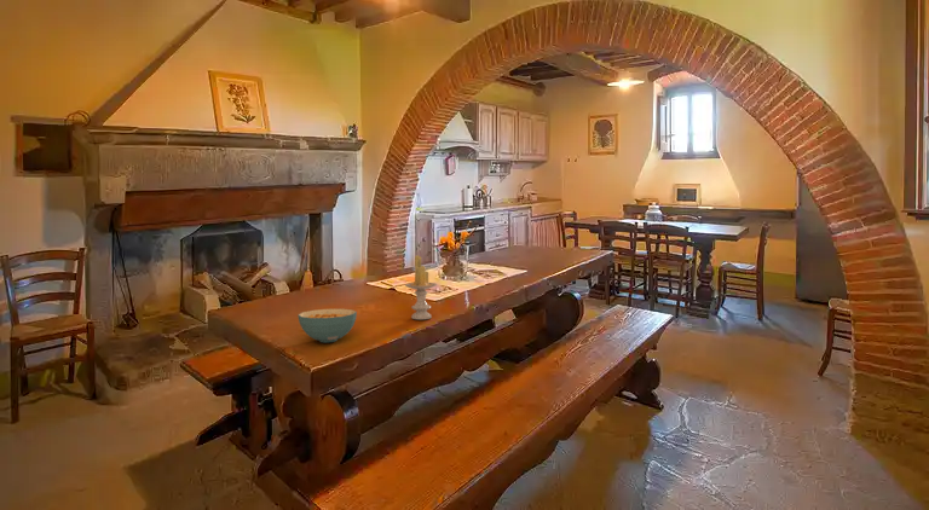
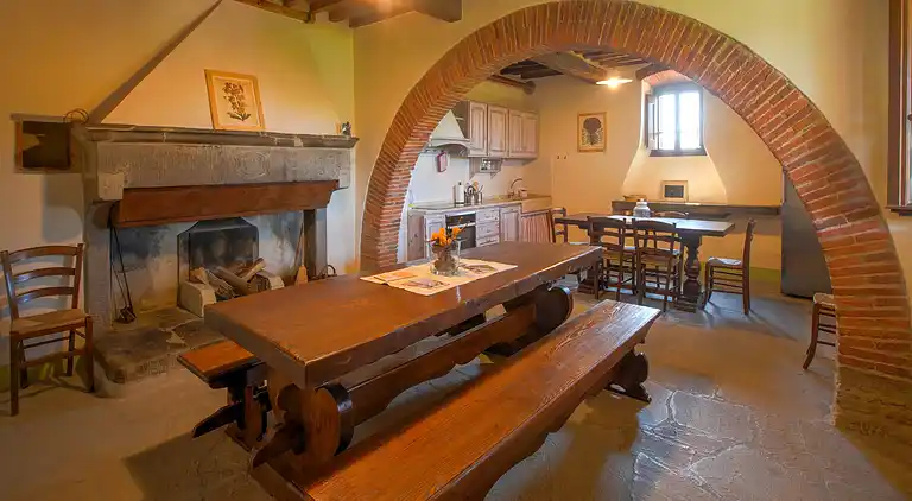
- candle (421, 286)
- cereal bowl (328, 326)
